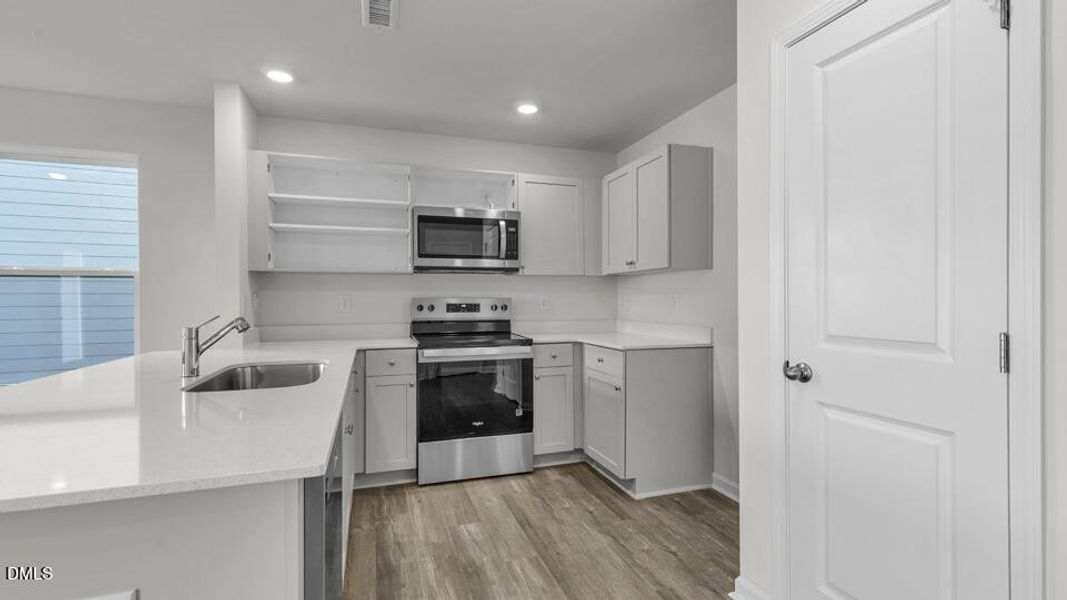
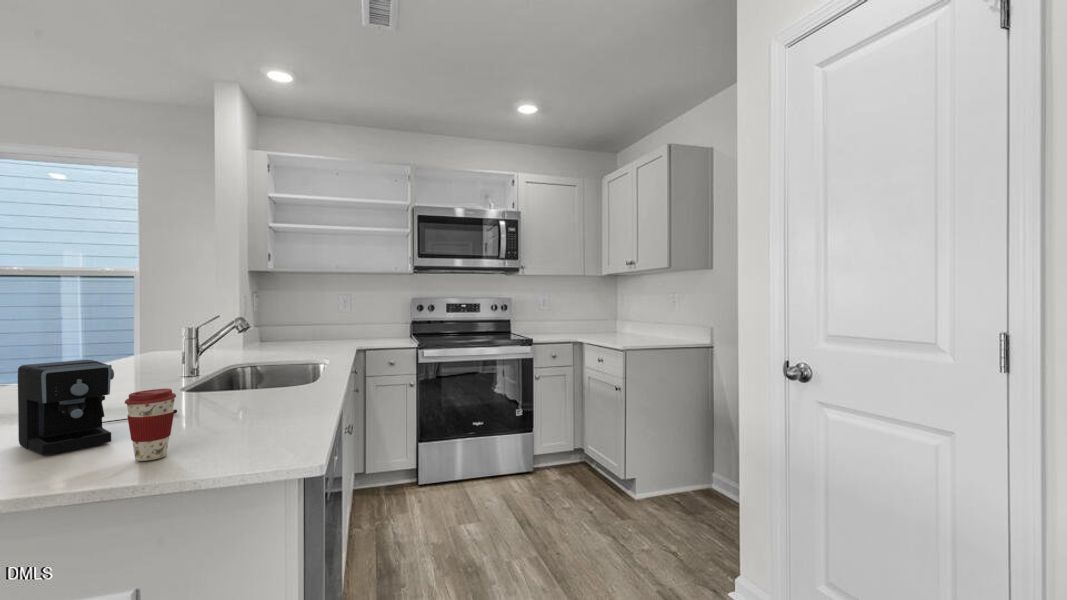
+ coffee cup (151, 424)
+ coffee maker (109, 393)
